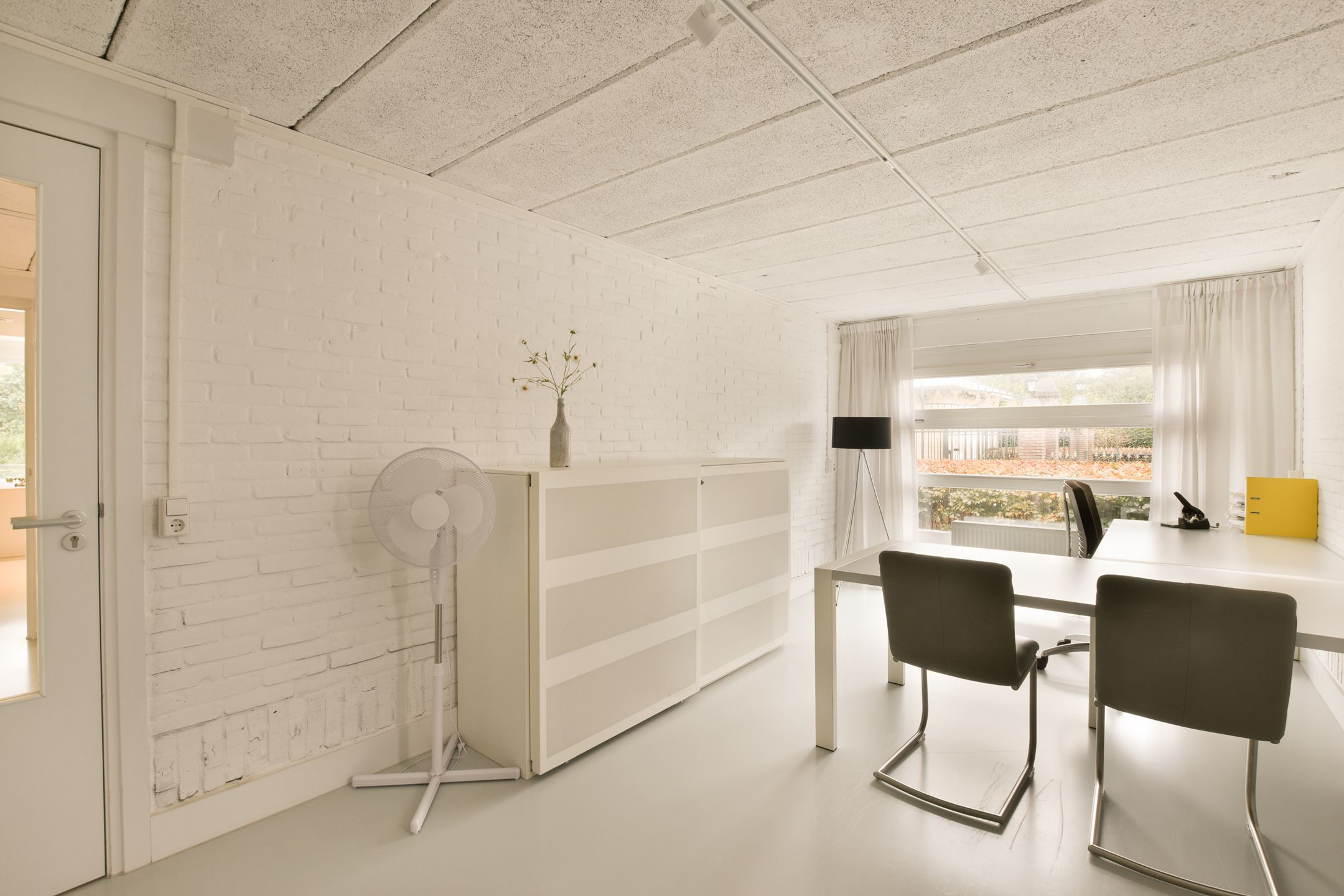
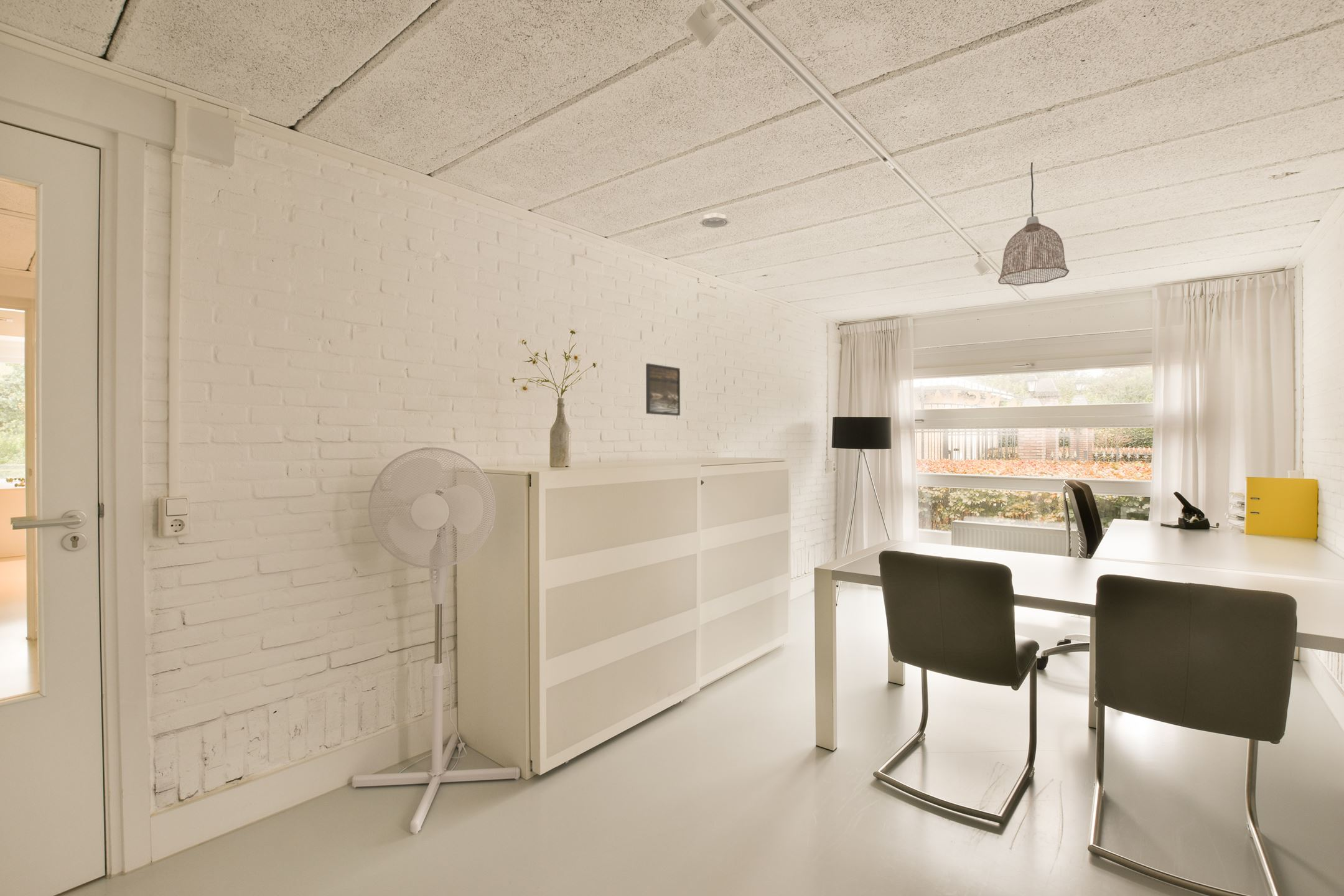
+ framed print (663, 390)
+ pendant lamp (1032, 220)
+ smoke detector (714, 218)
